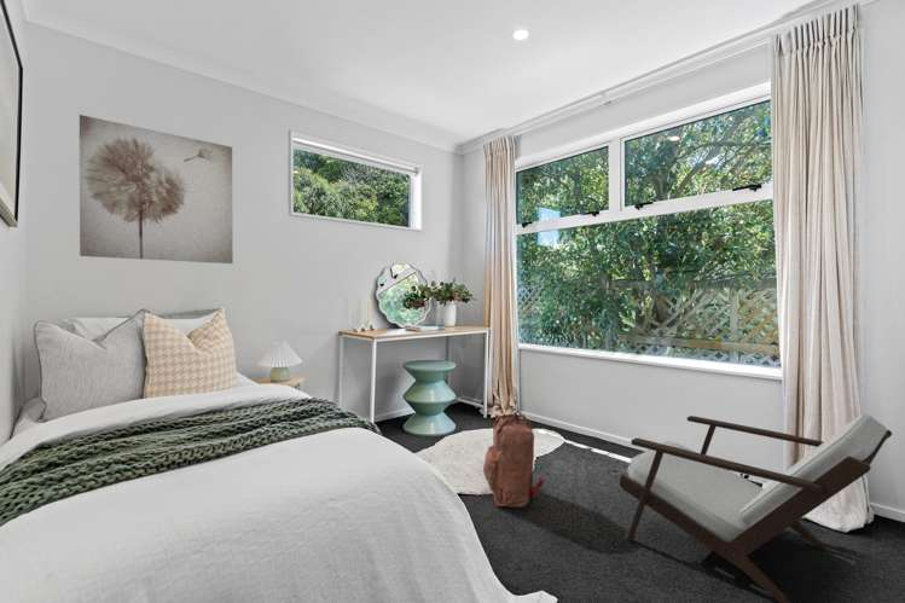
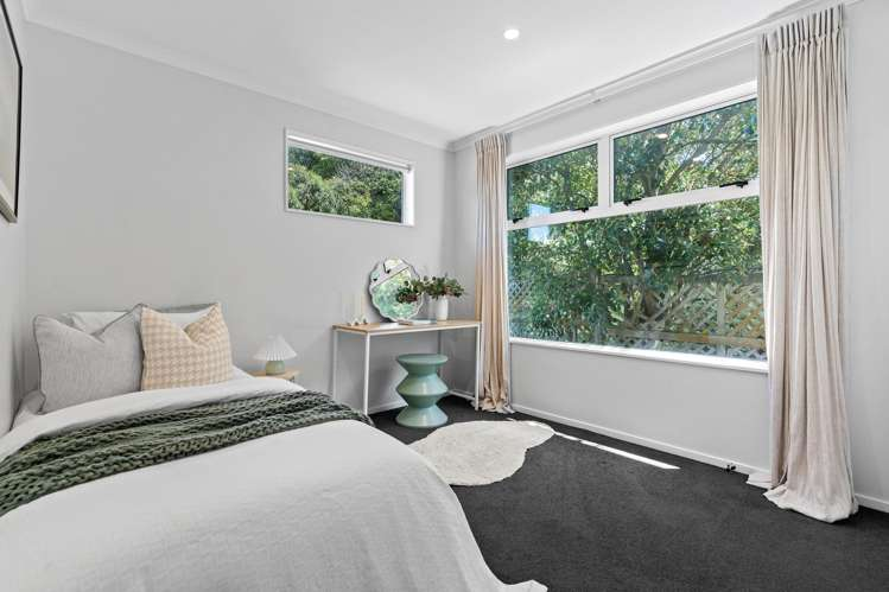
- armchair (742, 477)
- wall art (163, 196)
- backpack (514, 453)
